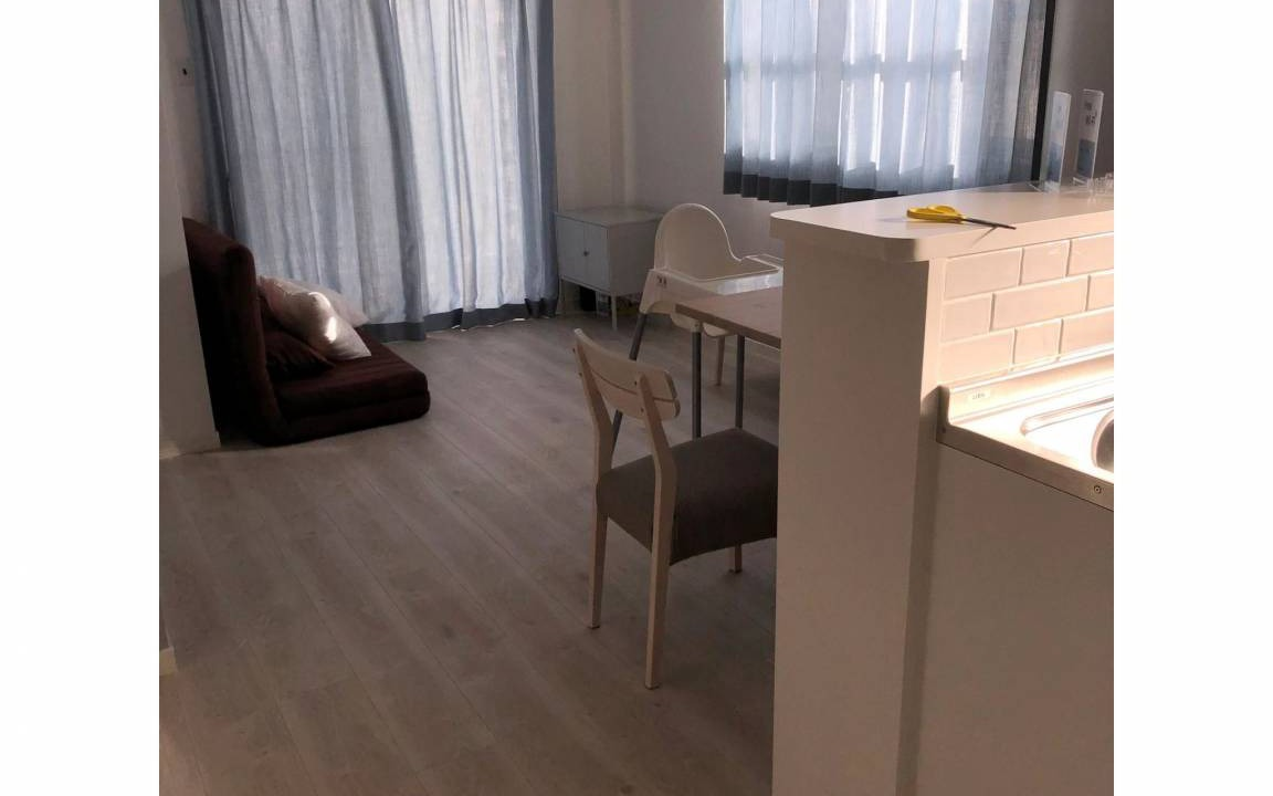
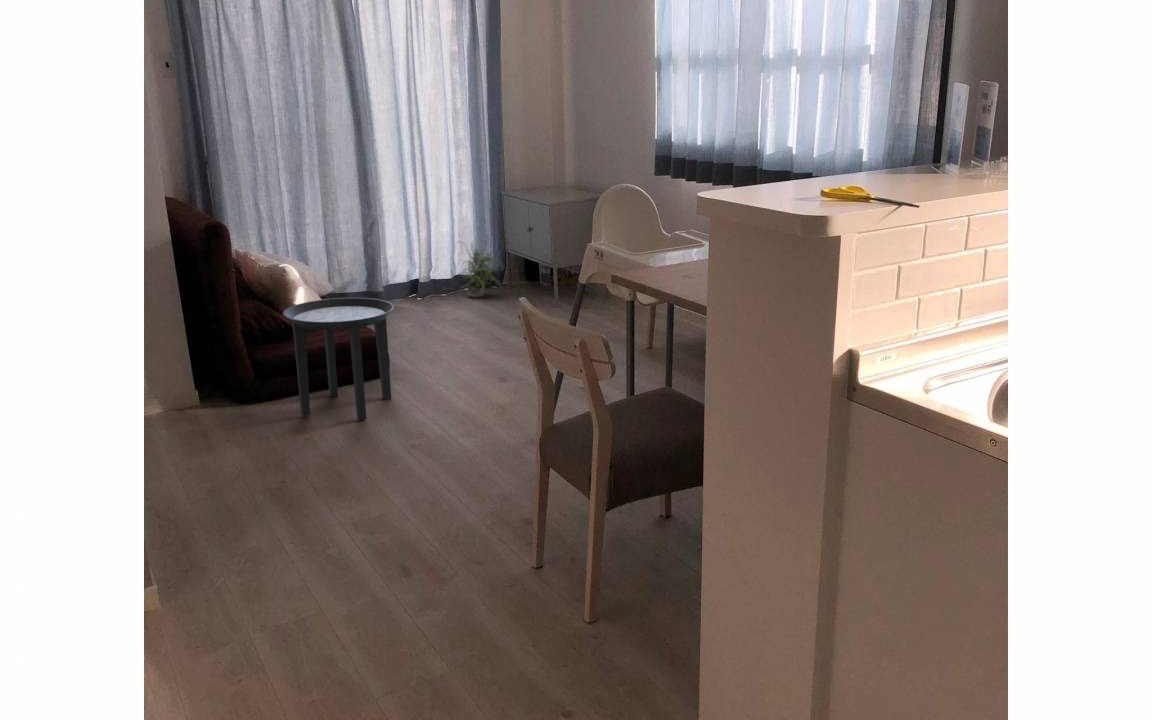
+ potted plant (478, 268)
+ side table (351, 356)
